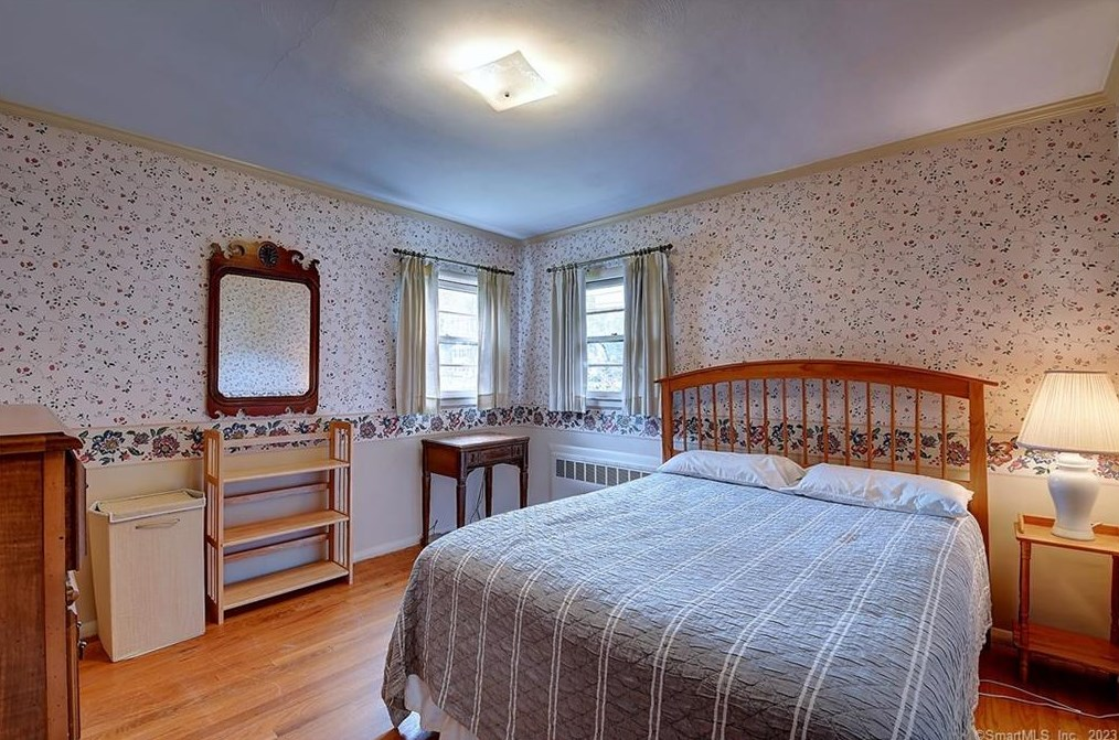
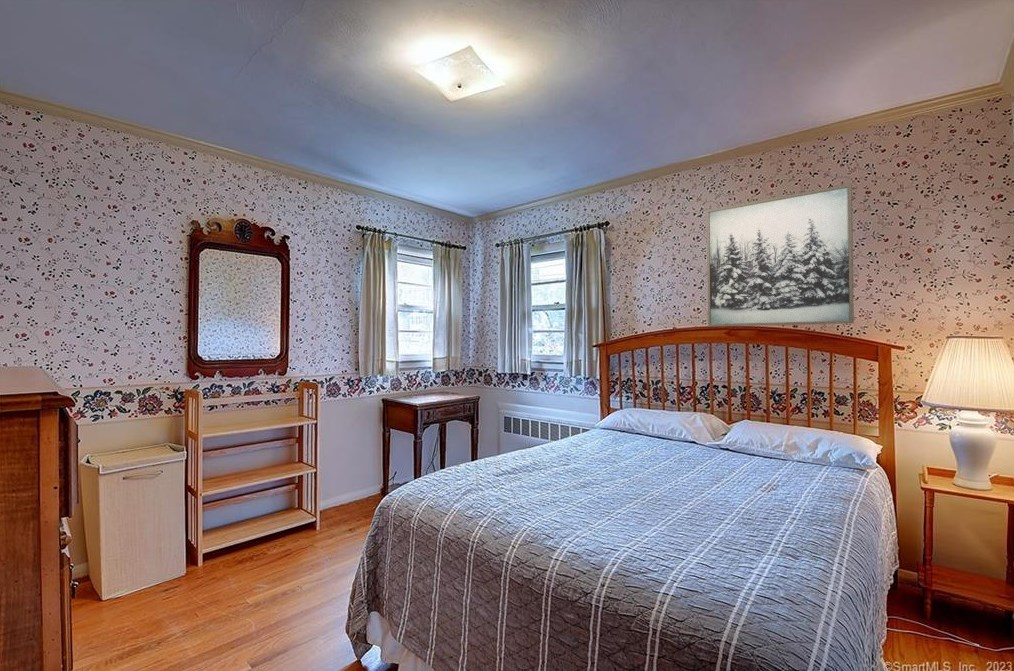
+ wall art (773, 261)
